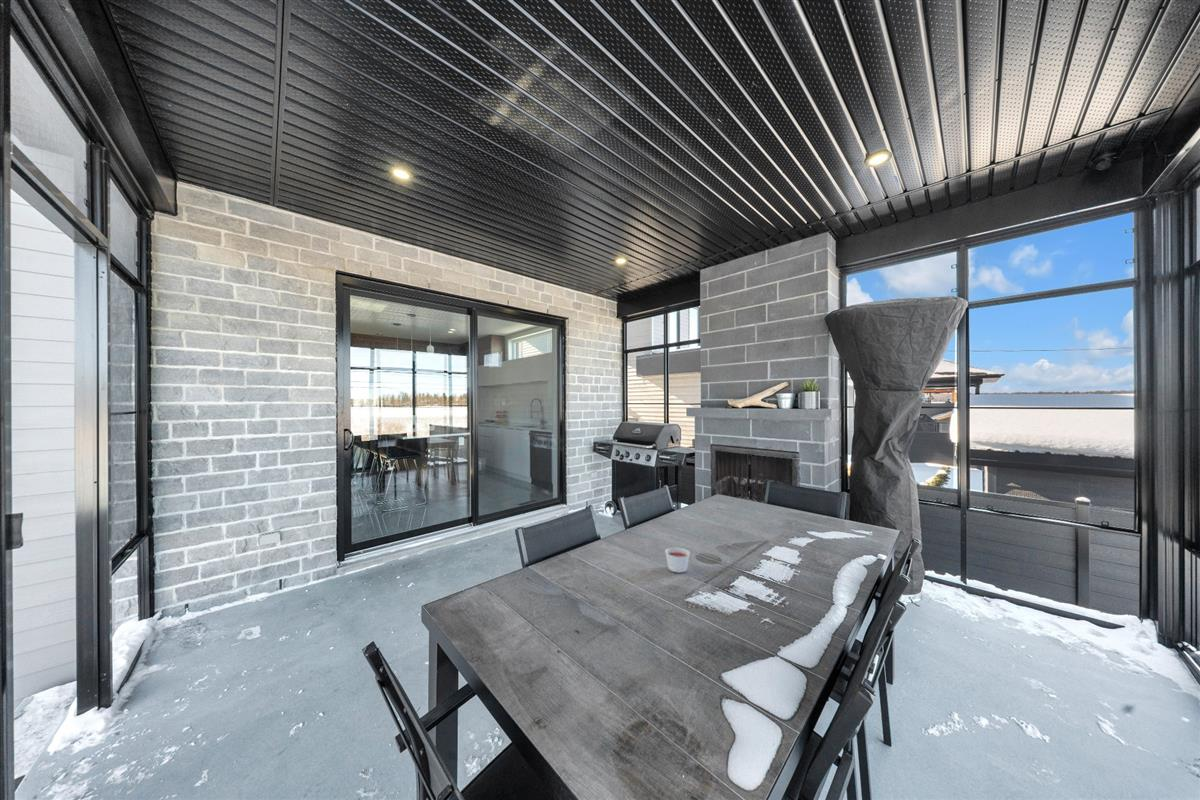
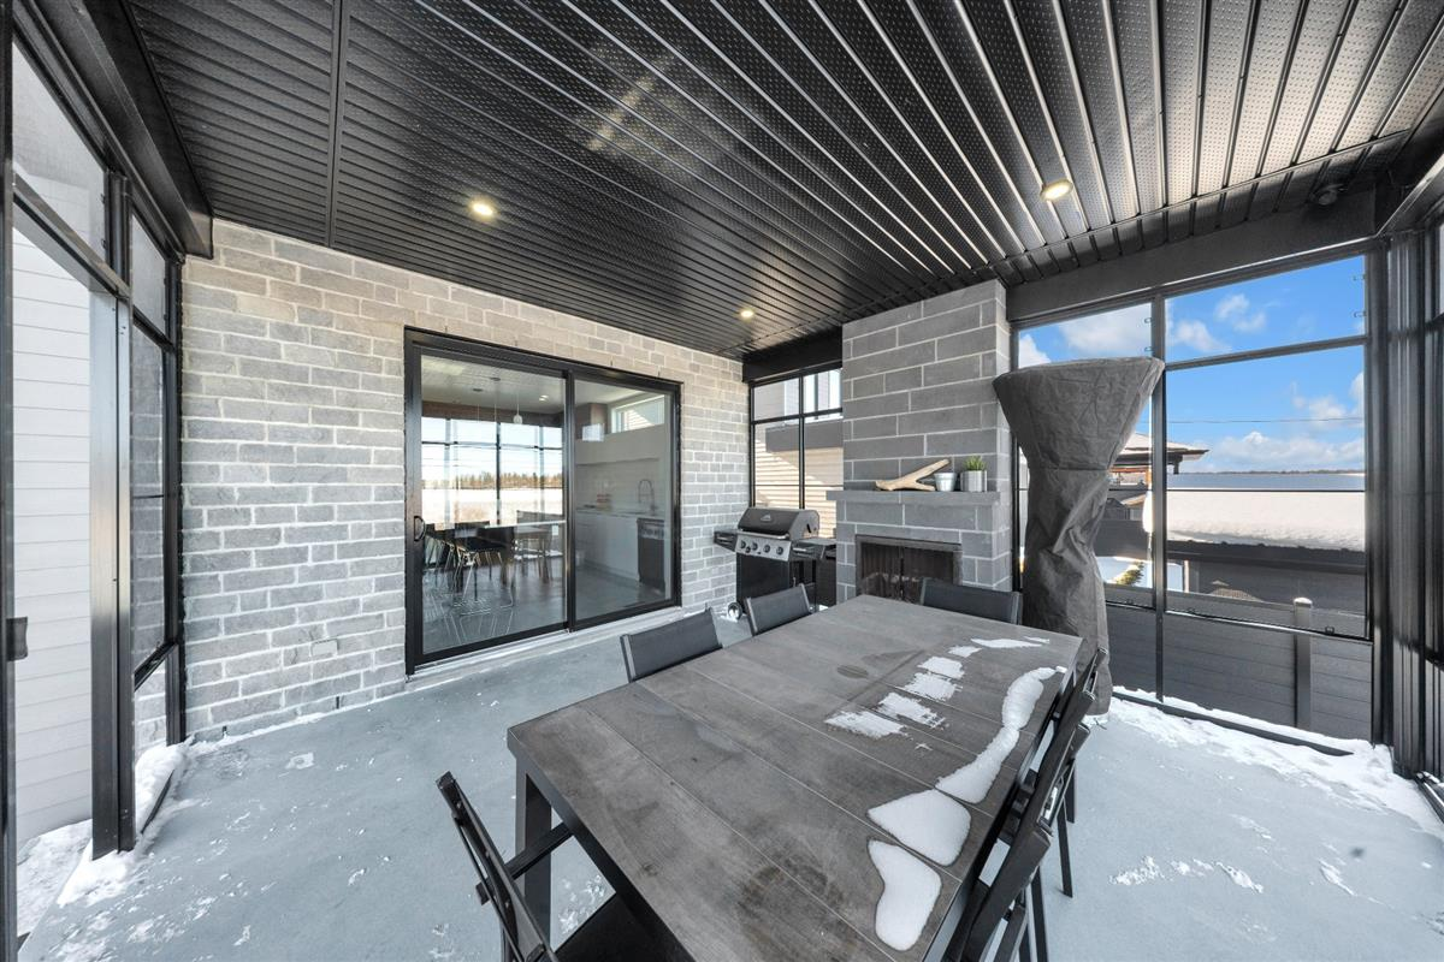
- candle (677, 560)
